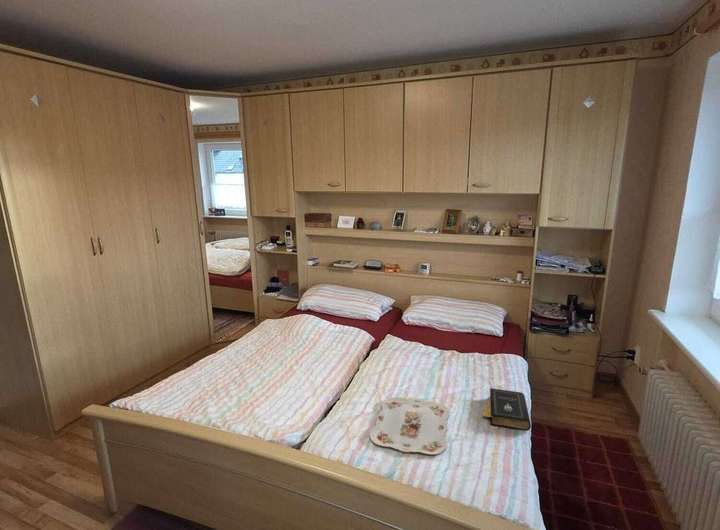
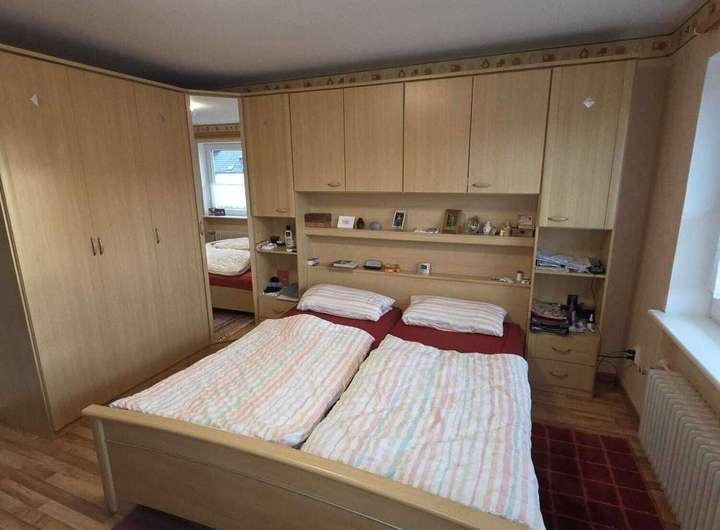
- serving tray (411, 423)
- book (504, 407)
